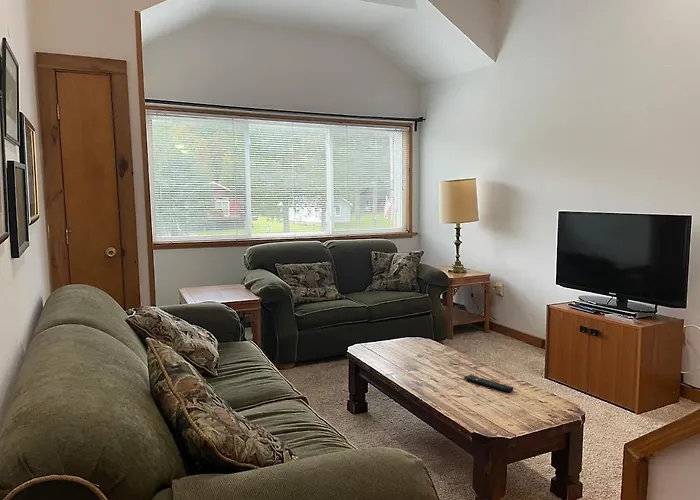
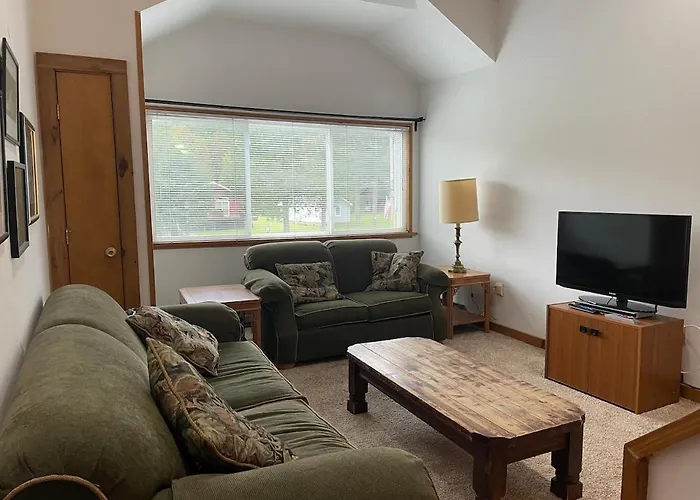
- remote control (488, 383)
